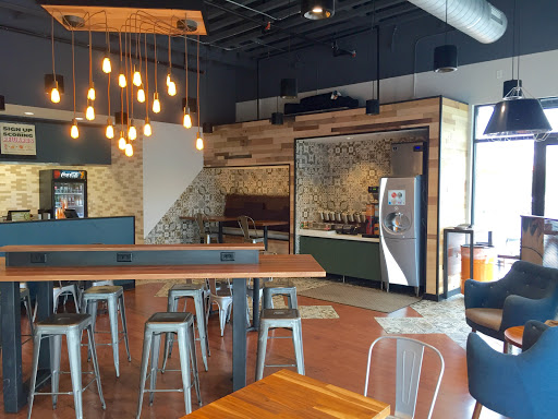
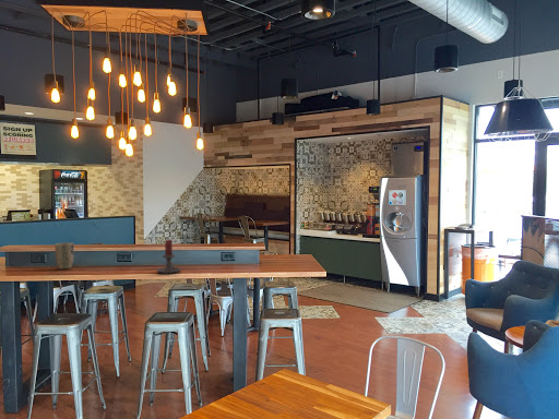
+ candle holder (169, 254)
+ plant pot (64, 255)
